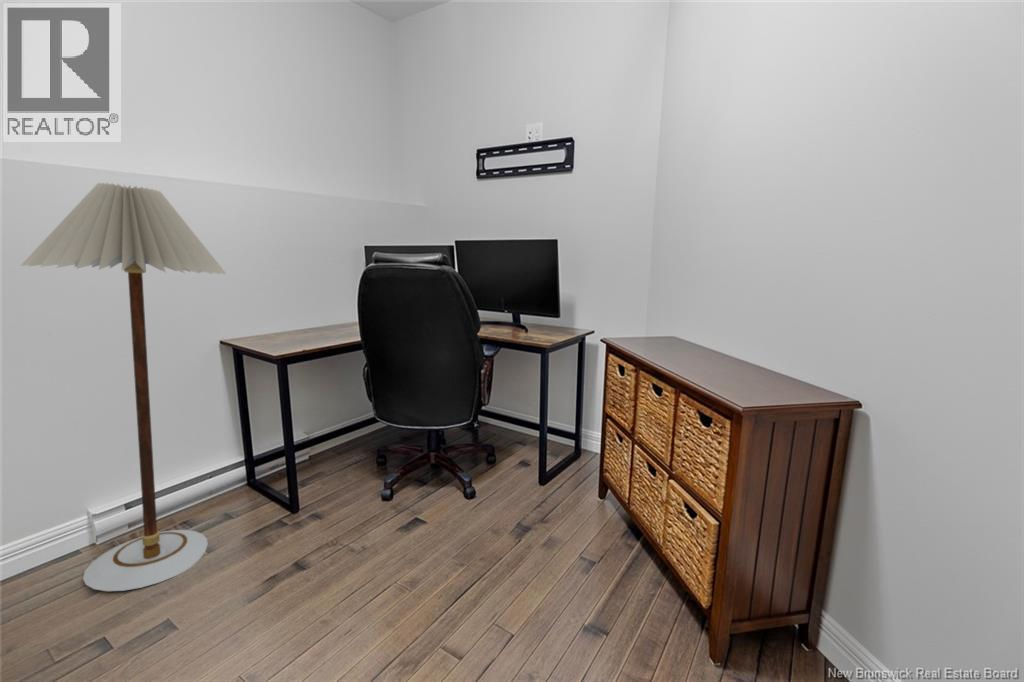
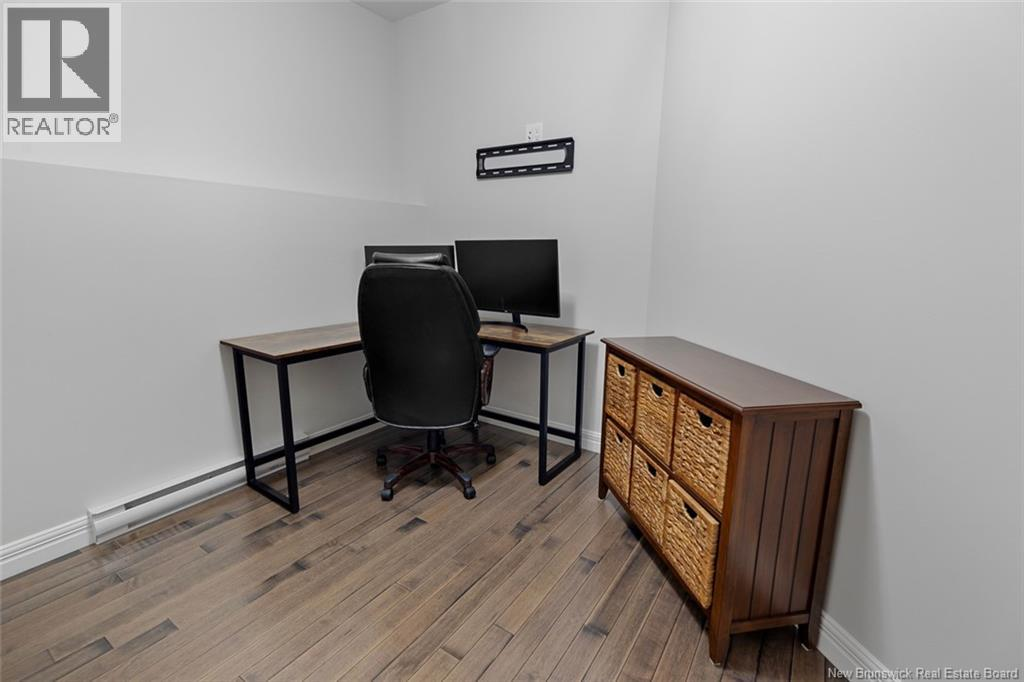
- floor lamp (141, 382)
